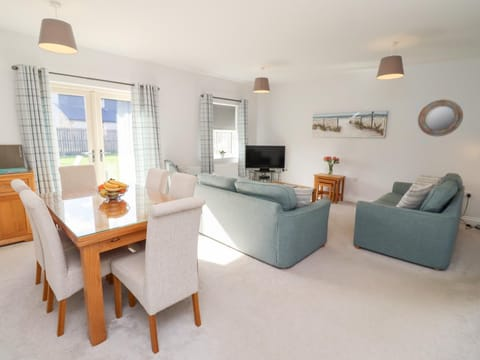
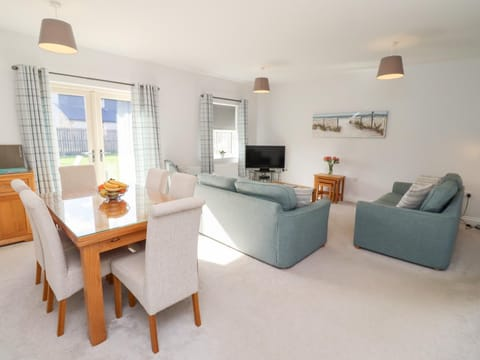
- home mirror (439, 118)
